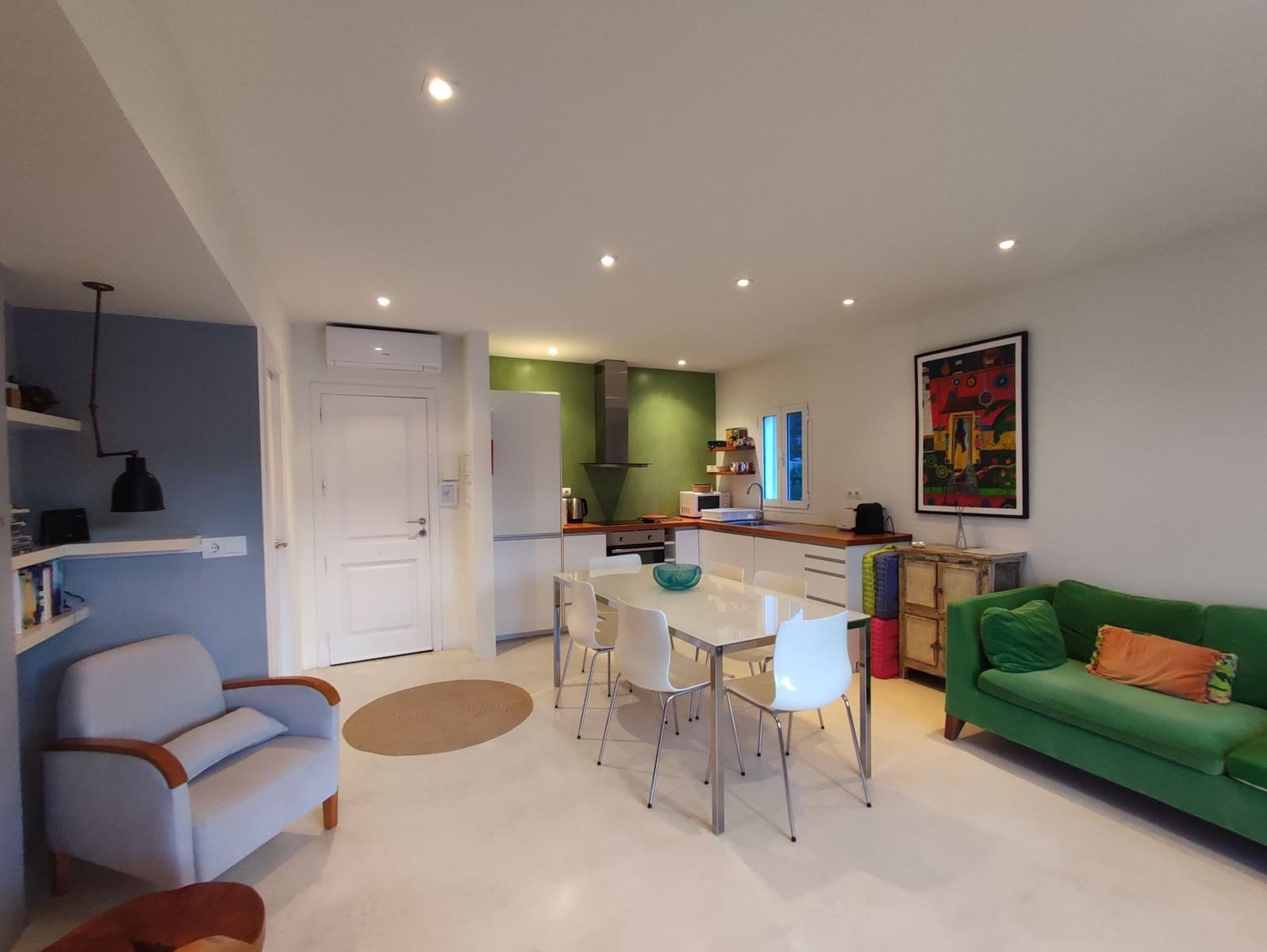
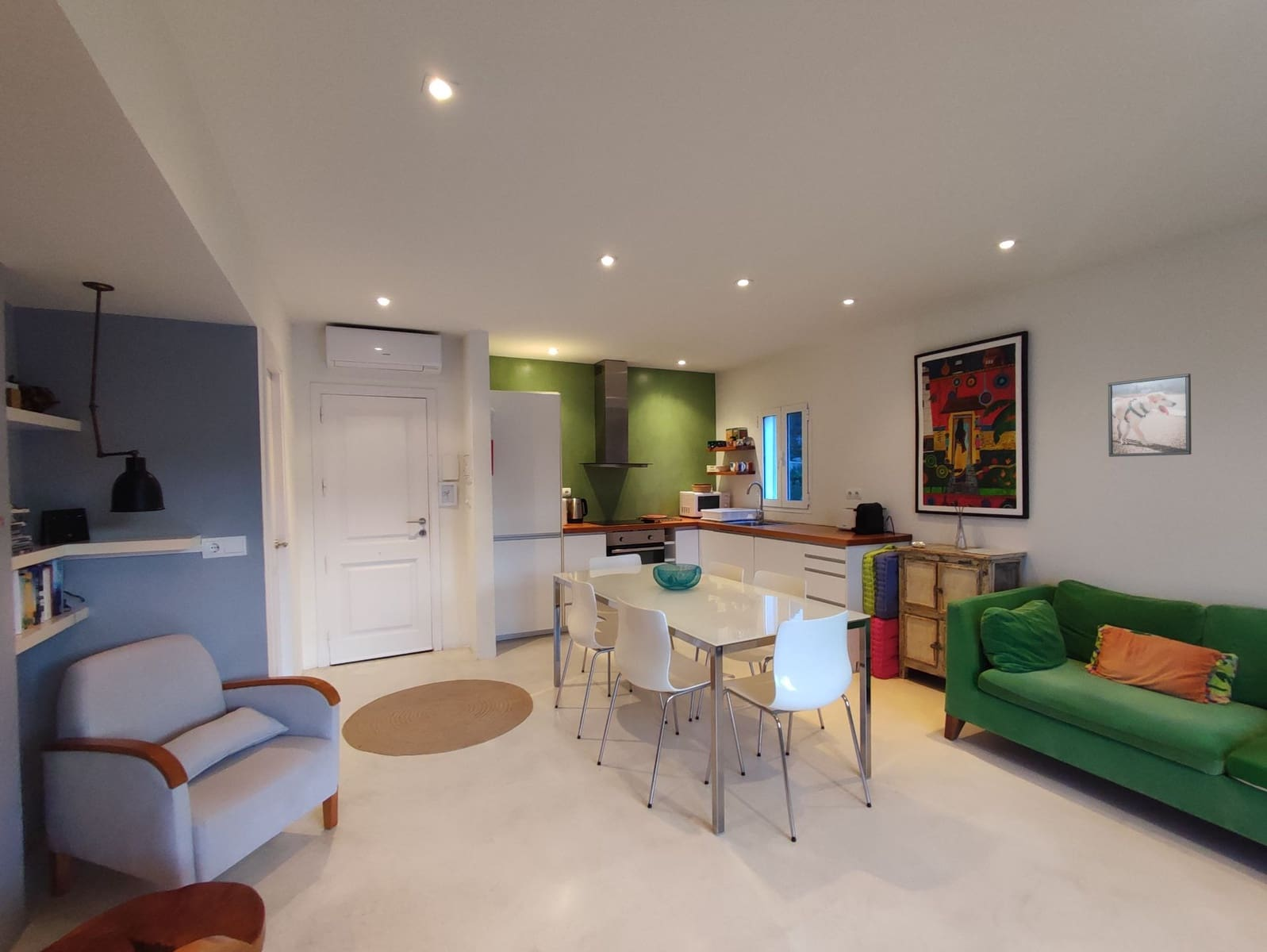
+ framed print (1147, 416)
